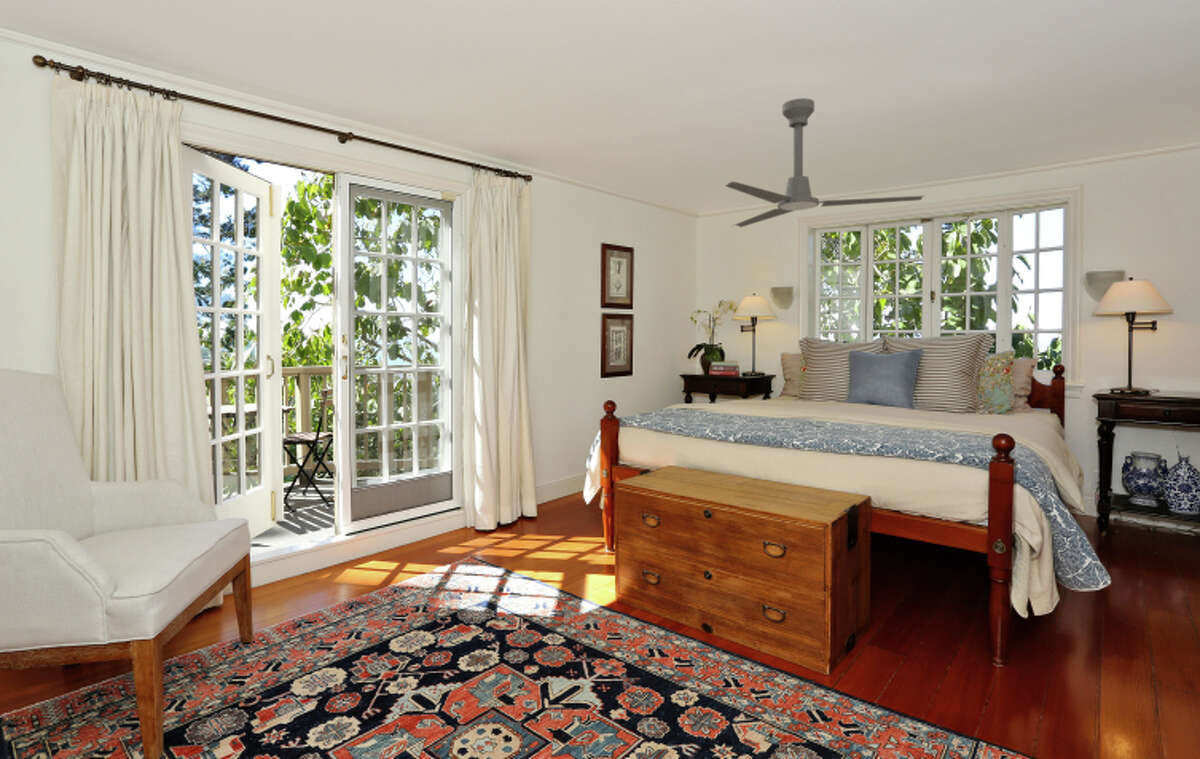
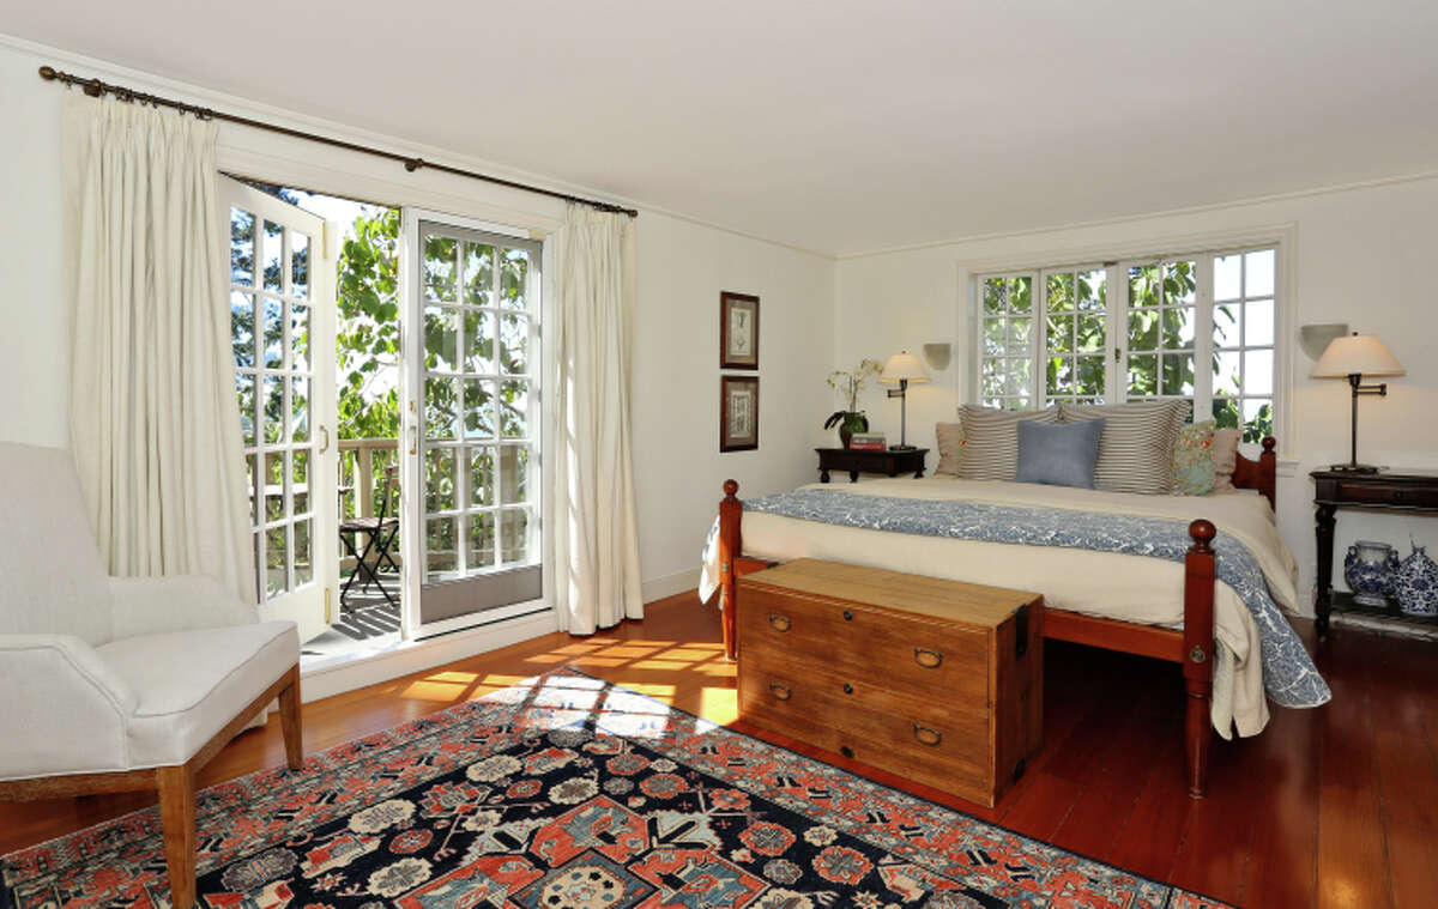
- ceiling fan (802, 153)
